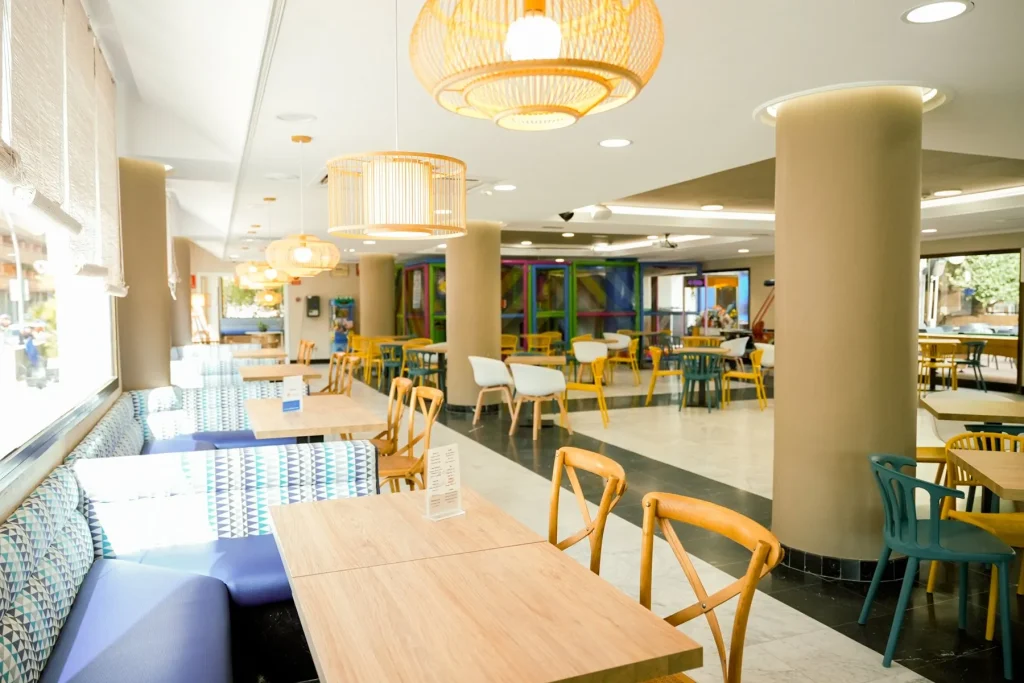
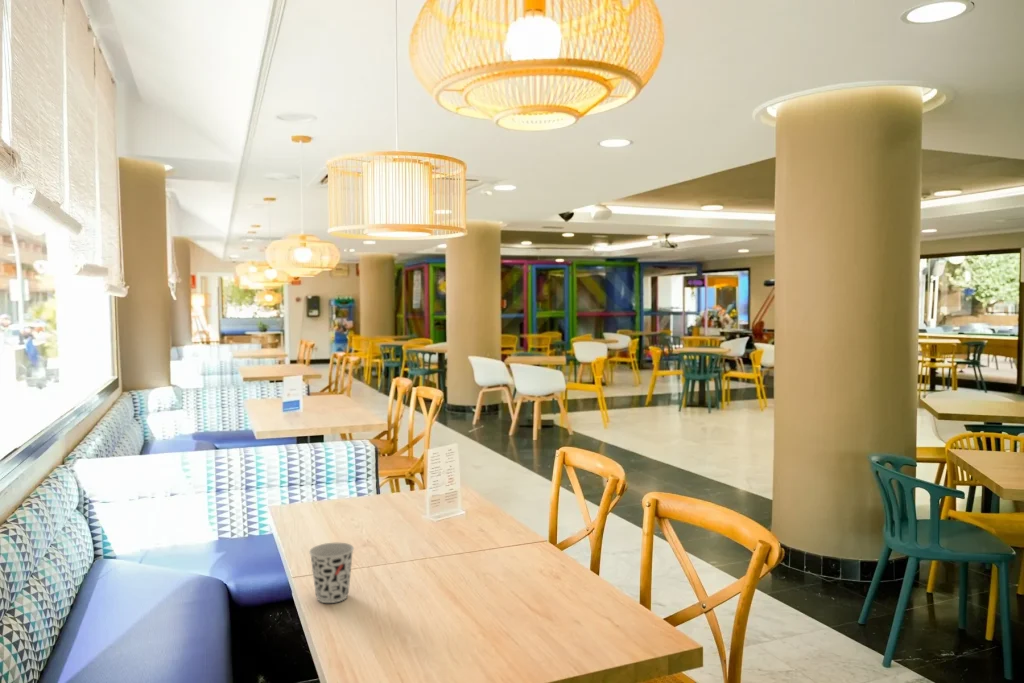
+ cup (332, 573)
